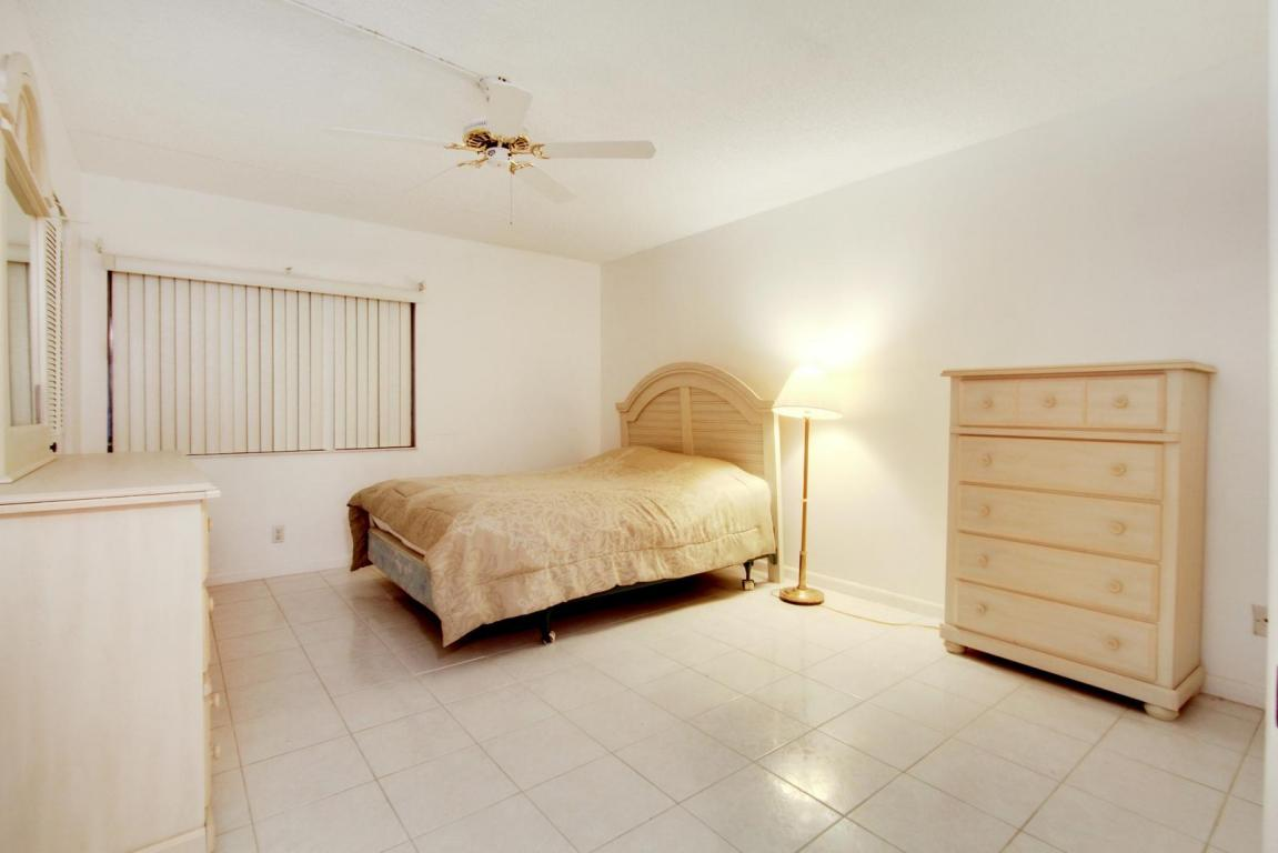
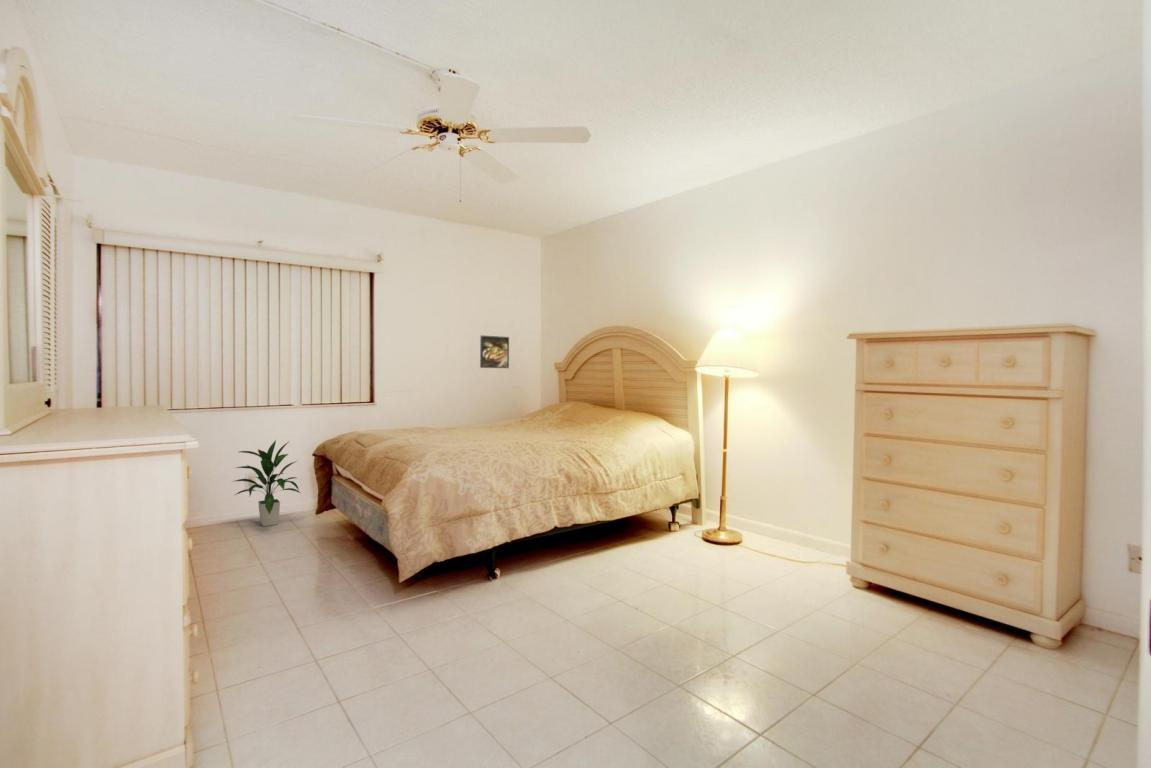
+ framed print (494, 352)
+ indoor plant (267, 482)
